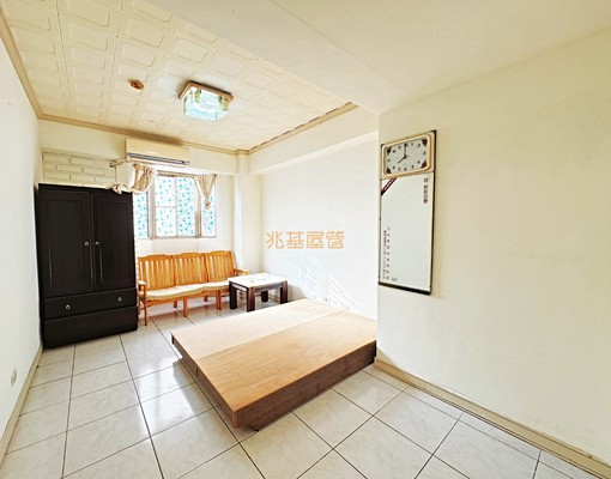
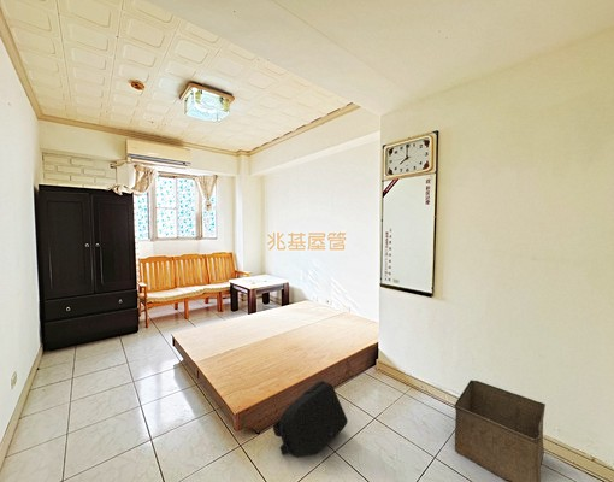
+ backpack (308, 416)
+ storage bin (500, 428)
